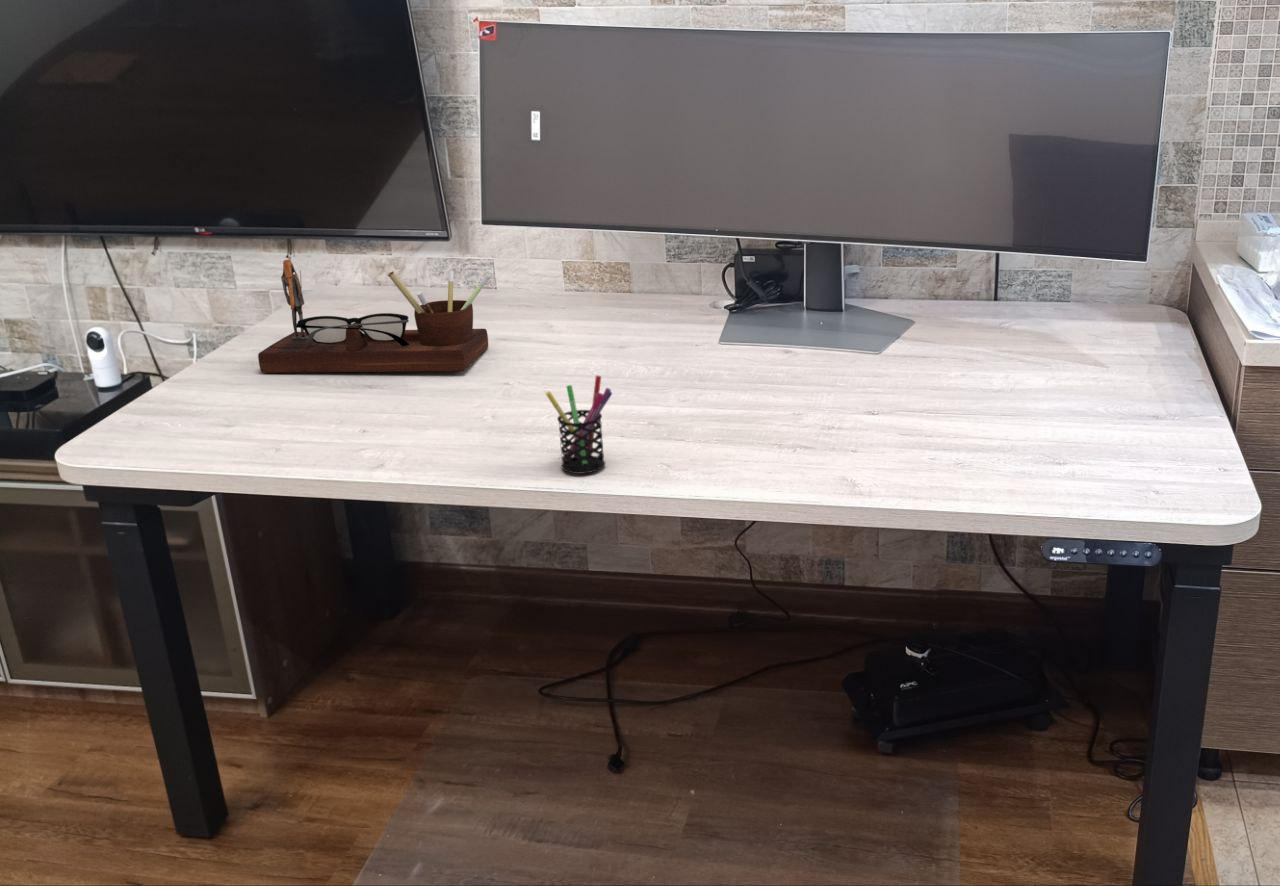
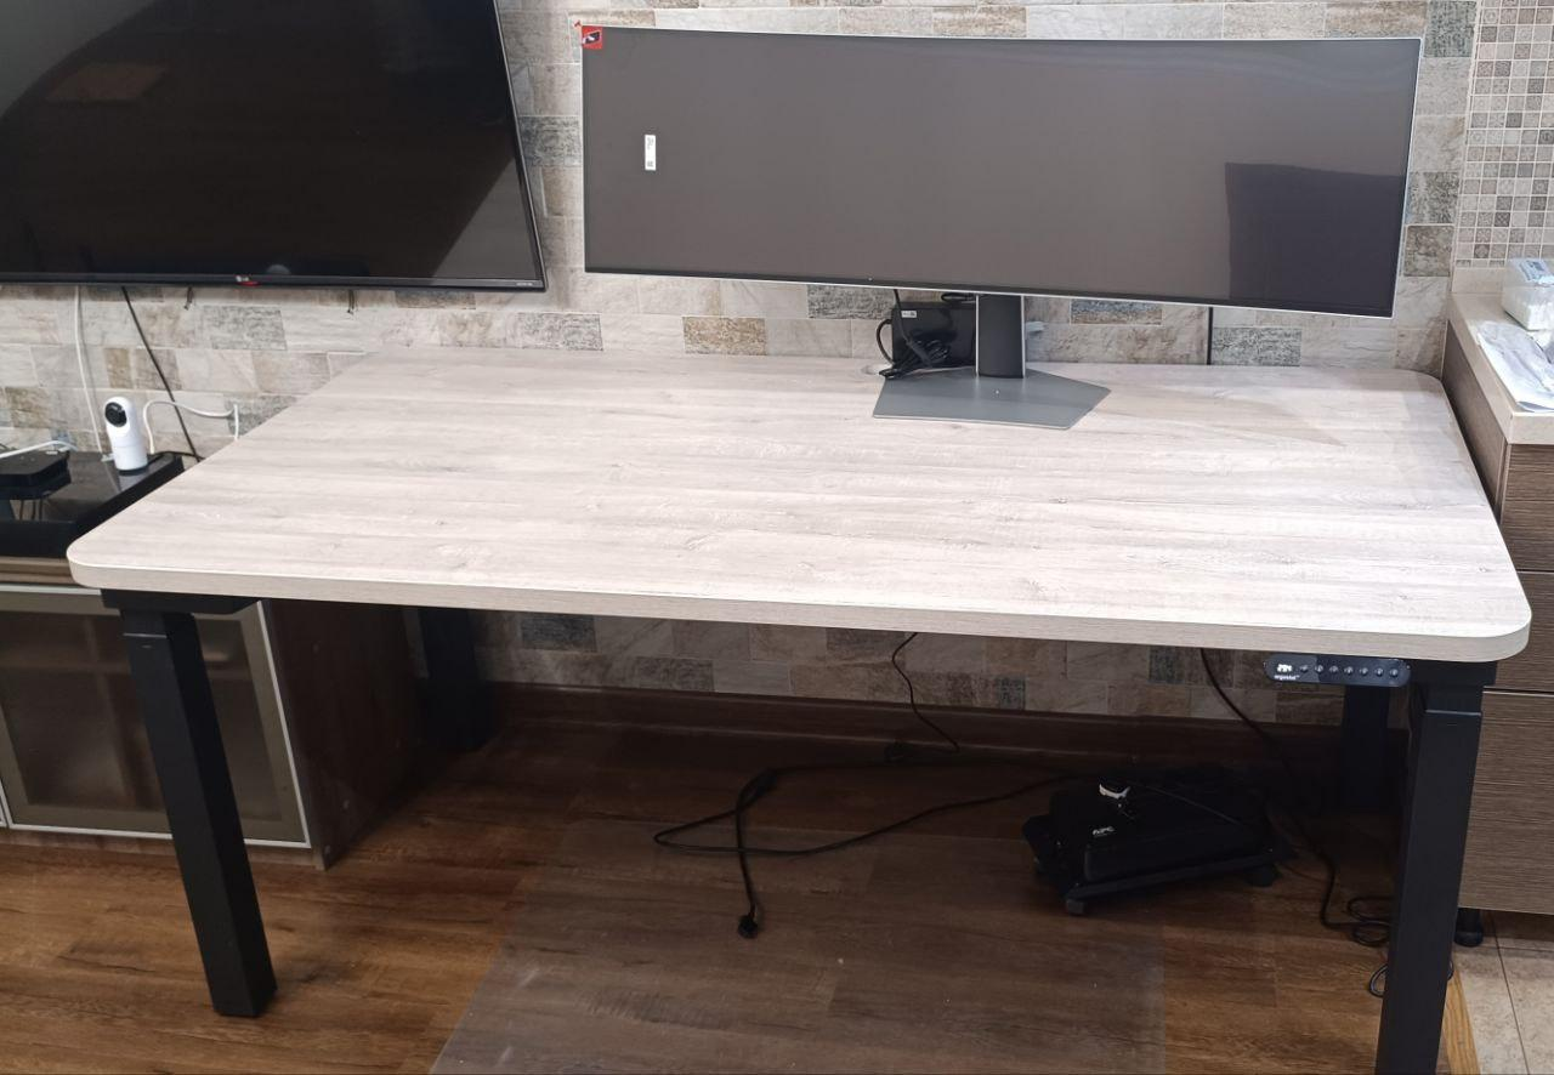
- desk organizer (379, 313)
- pen holder (580, 422)
